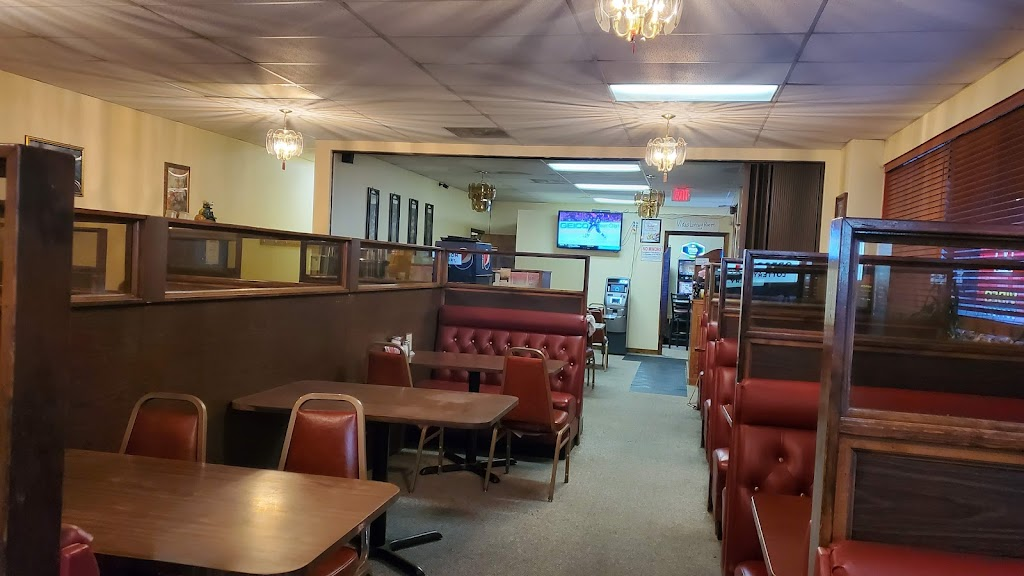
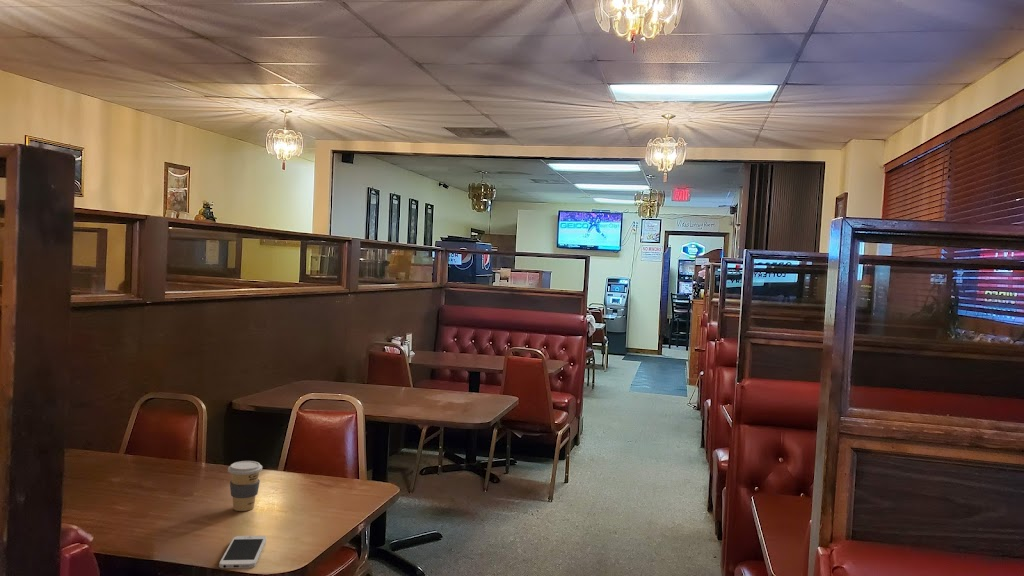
+ coffee cup (244, 486)
+ smartphone (243, 551)
